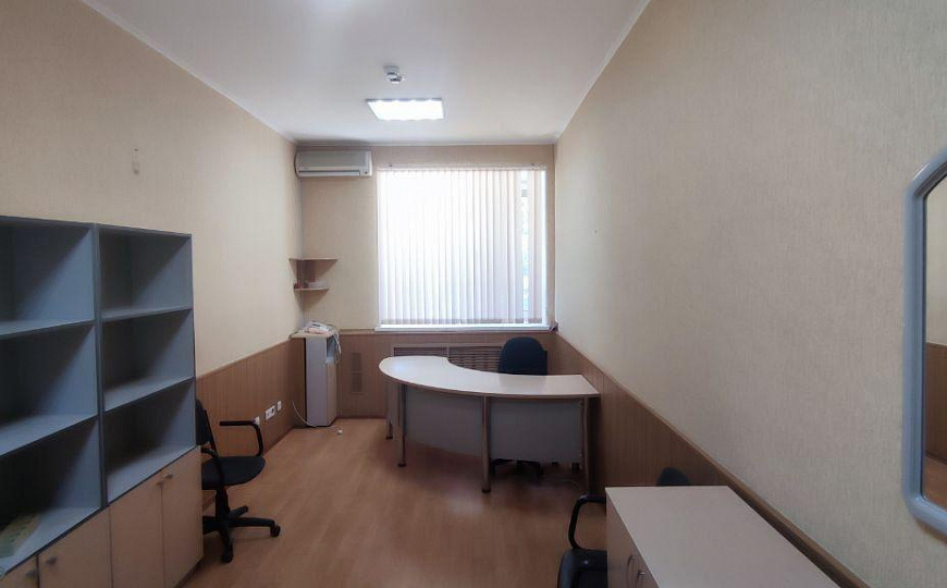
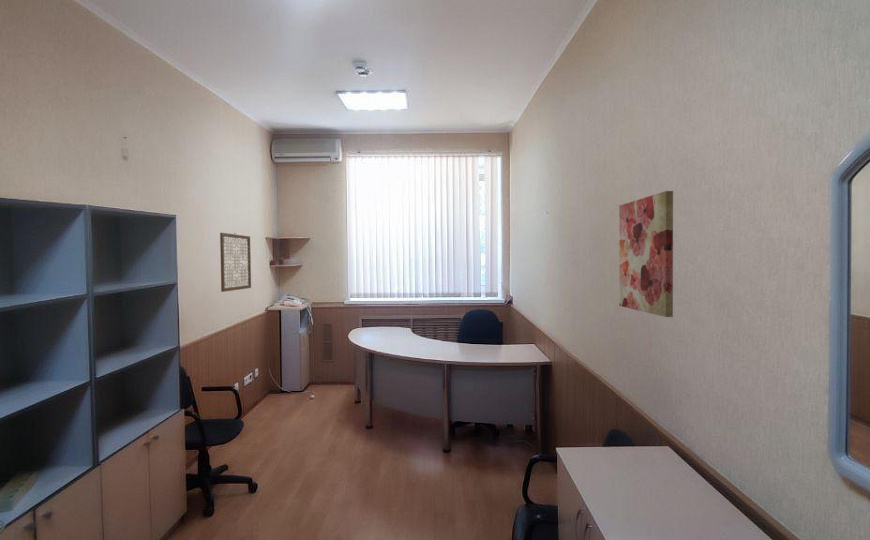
+ wall art (643, 255)
+ wall art (236, 260)
